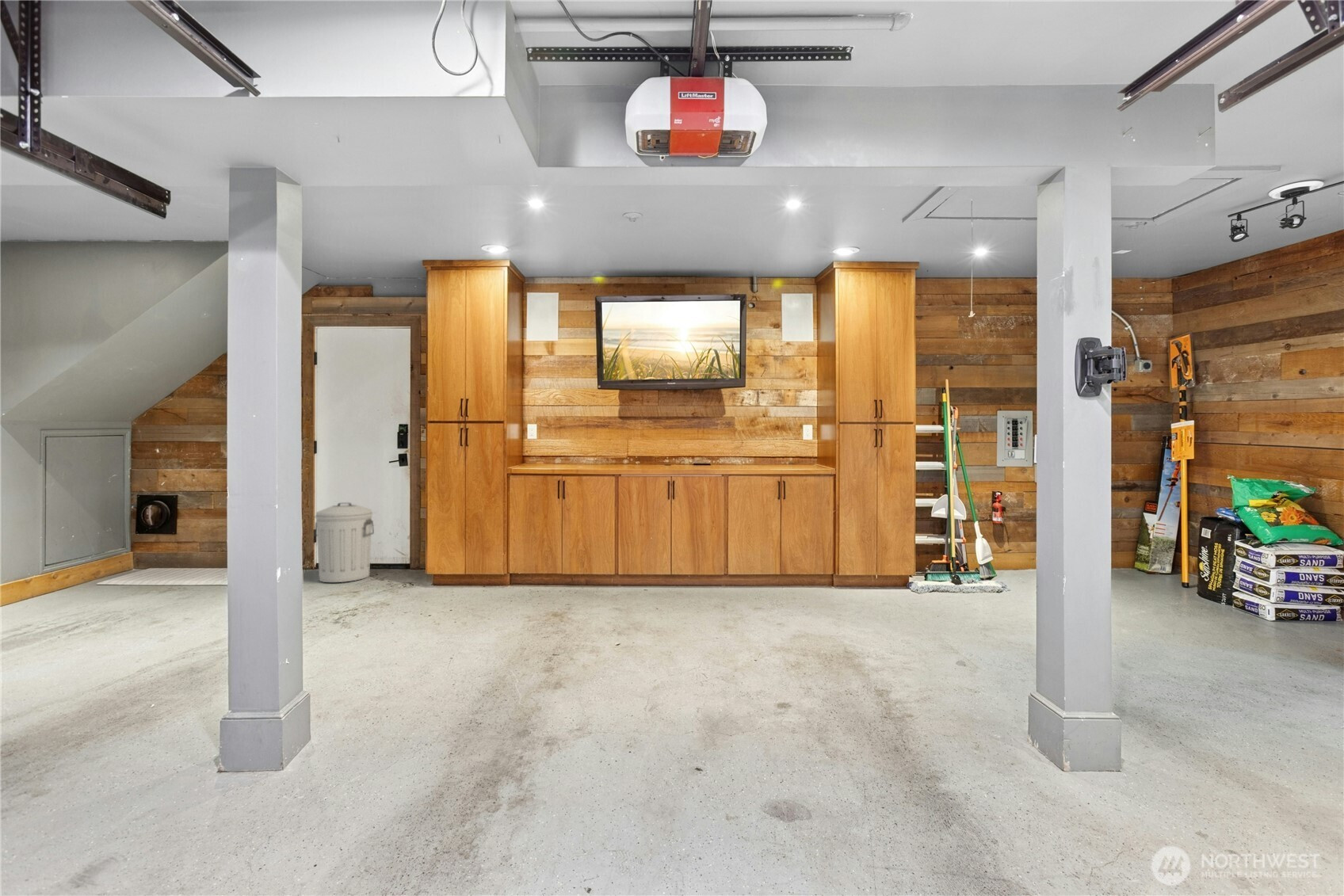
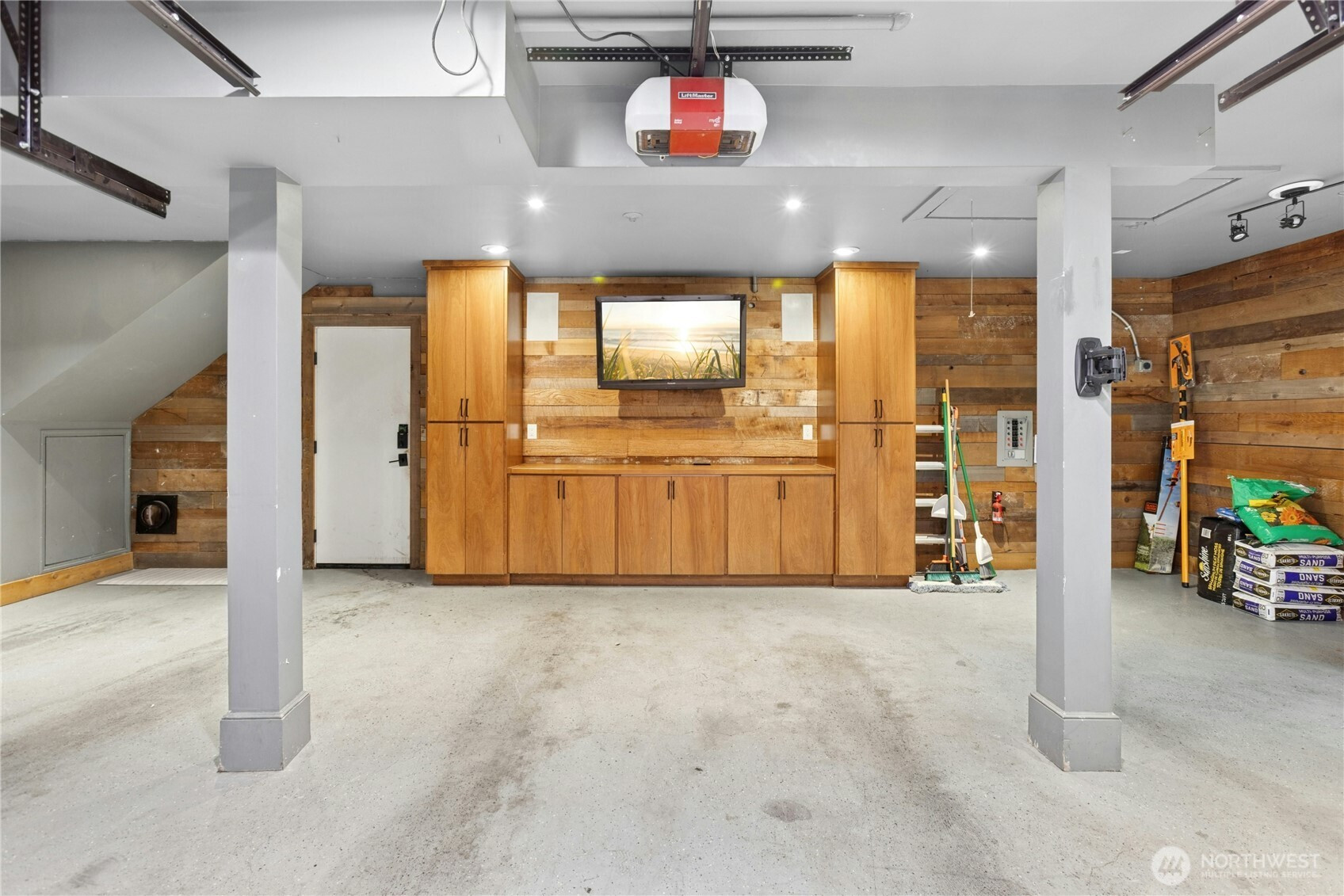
- trash can (344, 540)
